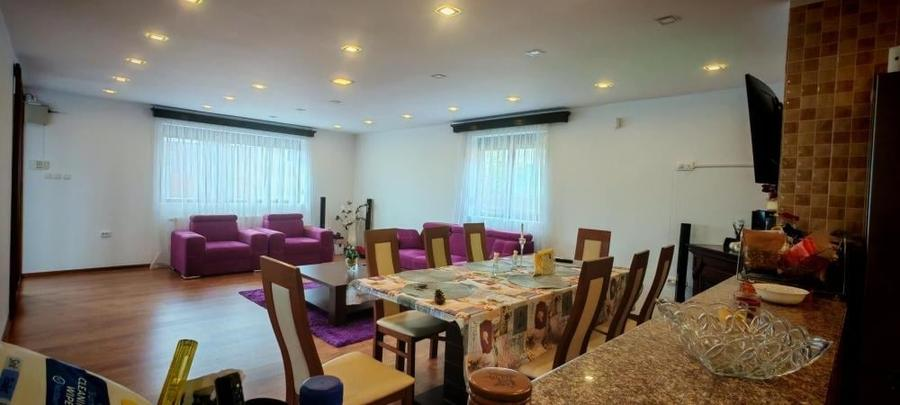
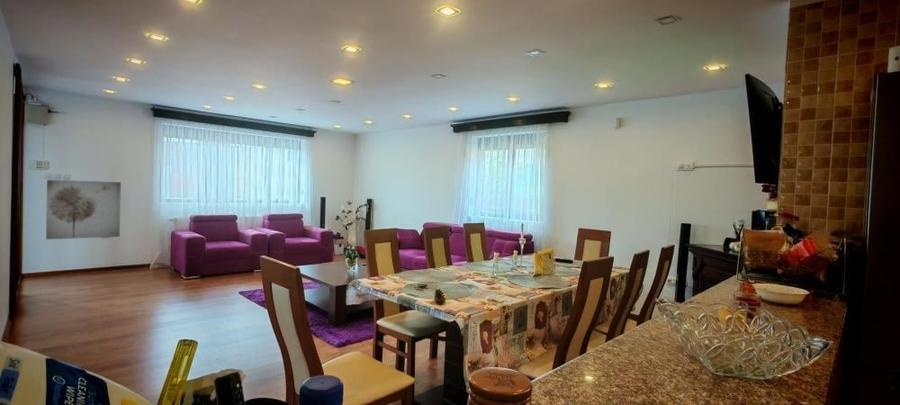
+ wall art (84, 209)
